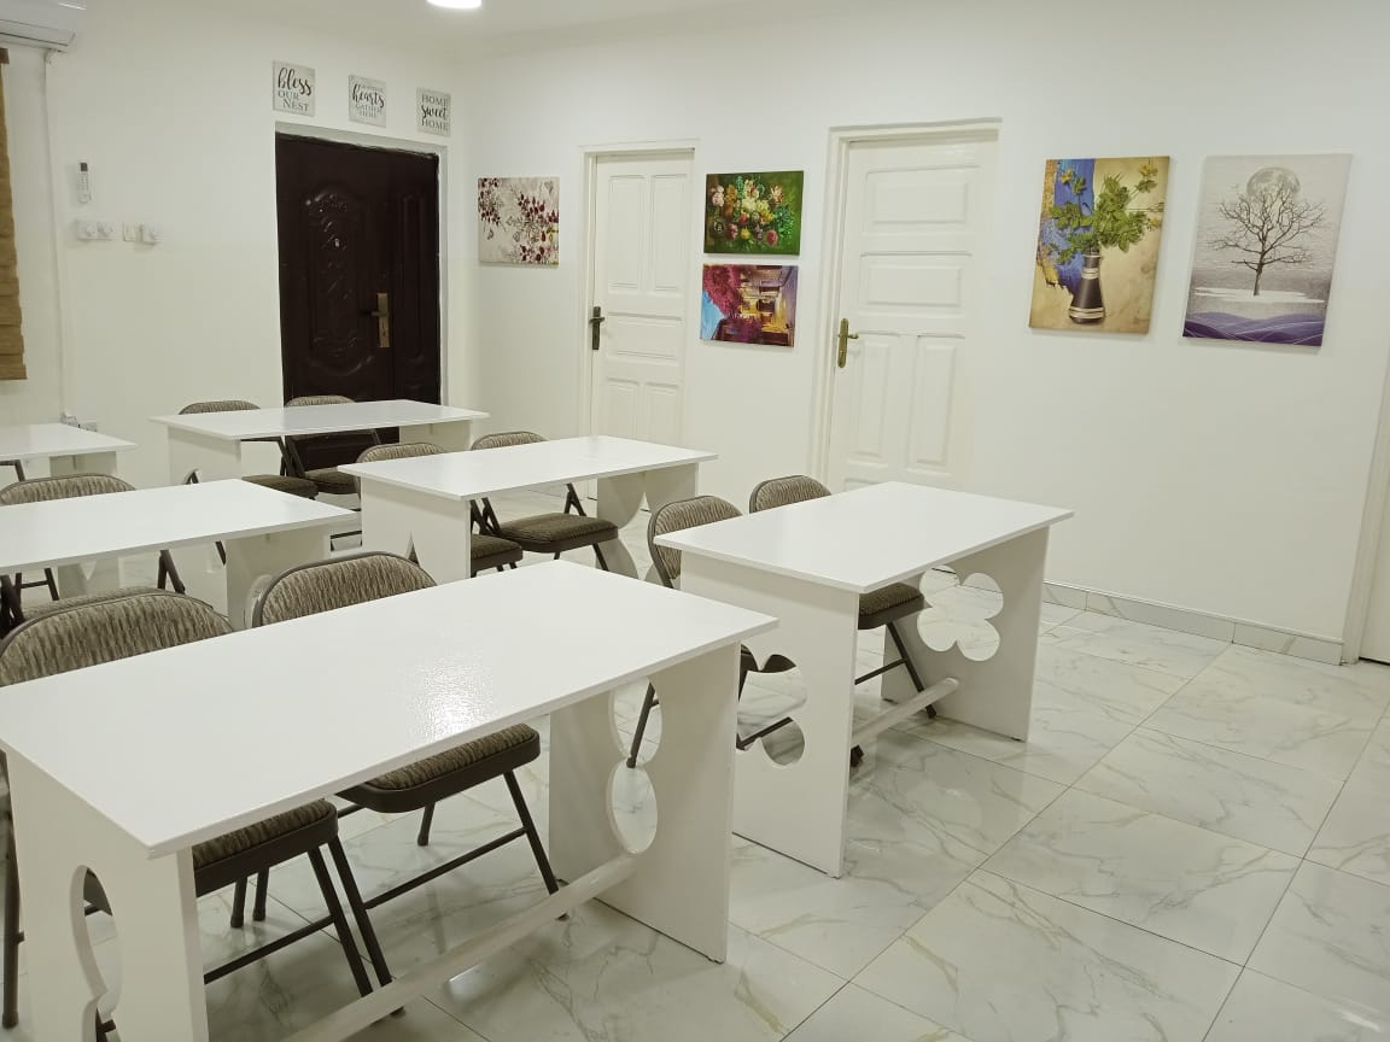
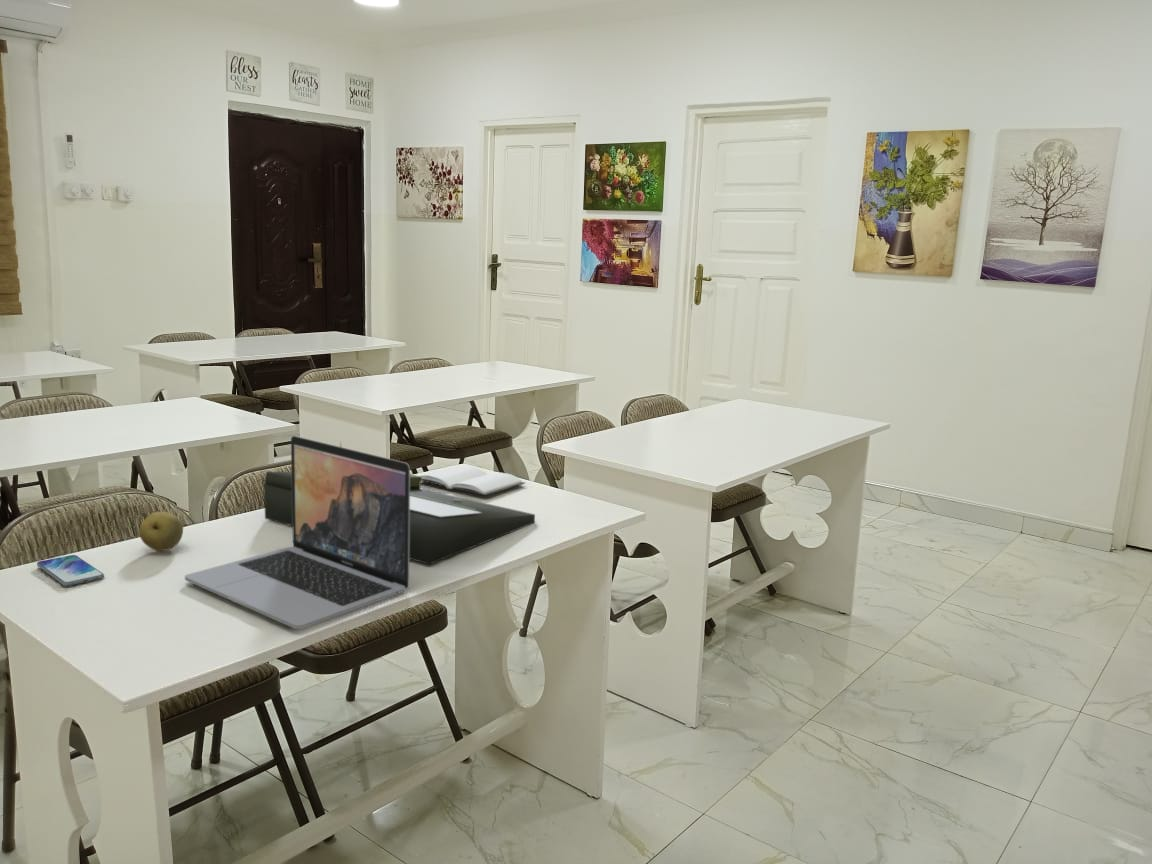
+ smartphone (70, 569)
+ fruit (161, 531)
+ book (469, 479)
+ laptop (295, 523)
+ document tray (410, 497)
